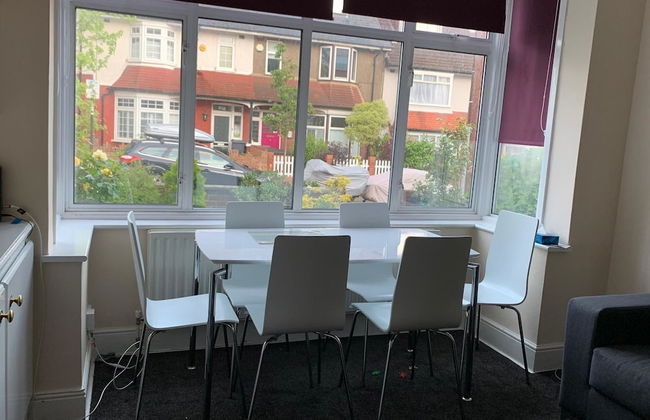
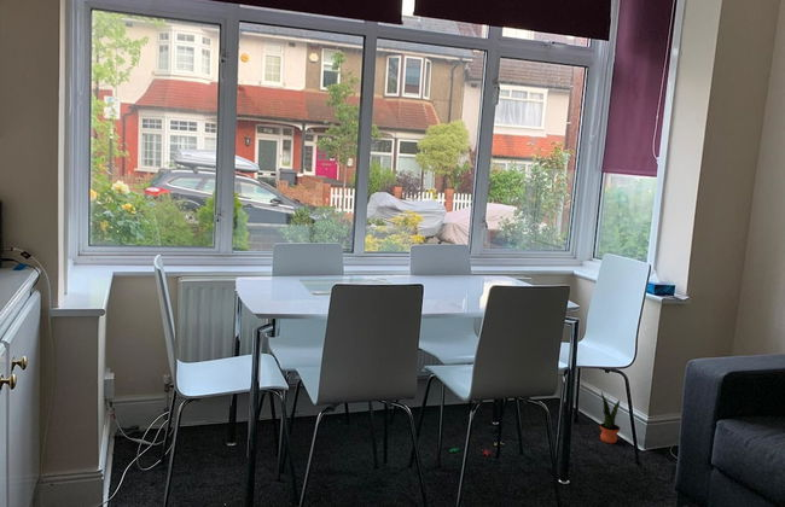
+ potted plant (606, 416)
